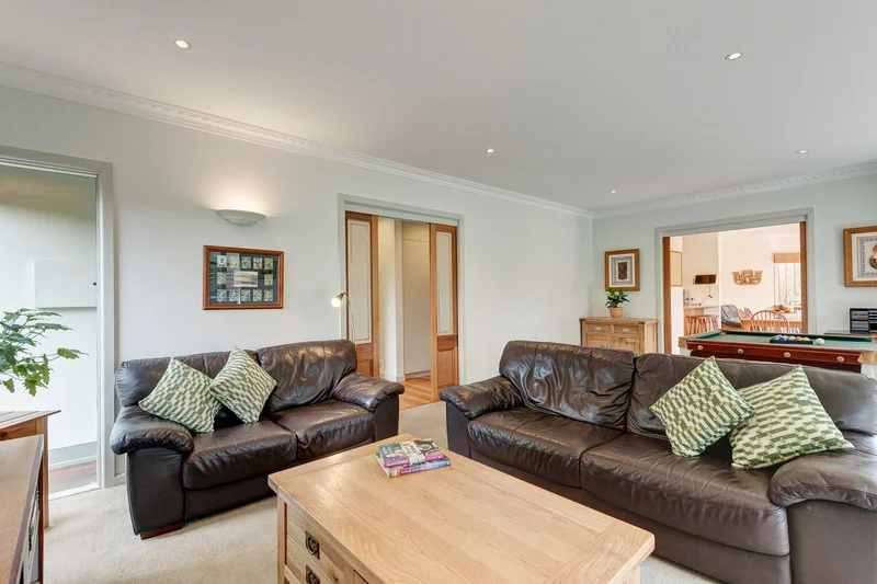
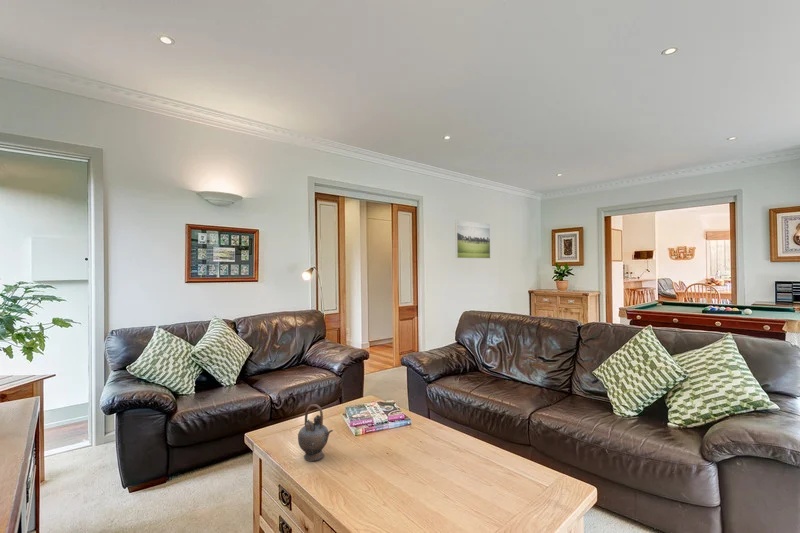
+ teapot (316, 431)
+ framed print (473, 240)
